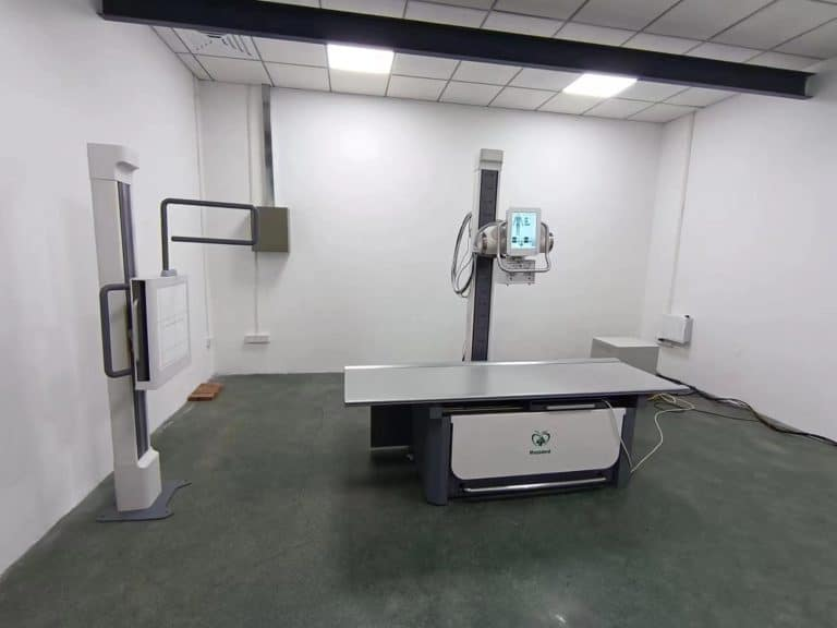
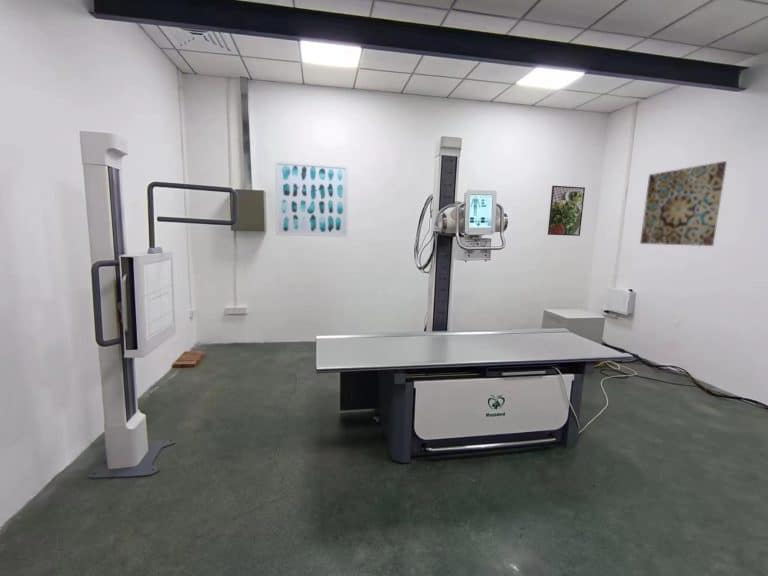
+ wall art (678, 207)
+ wall art (312, 200)
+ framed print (566, 211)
